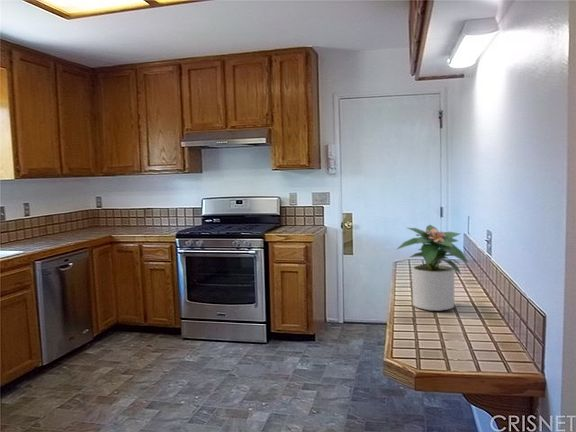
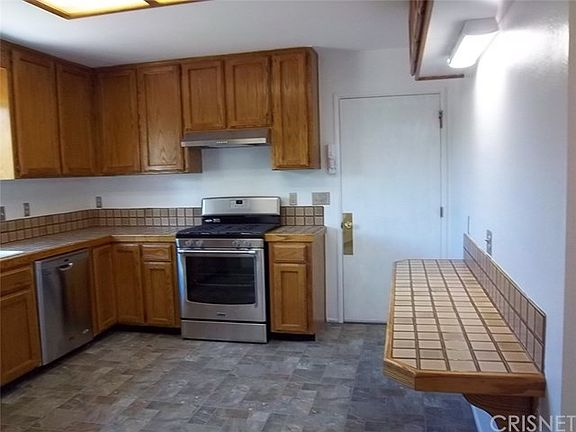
- potted plant (434, 267)
